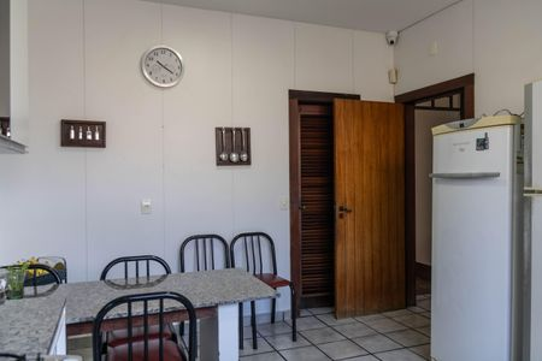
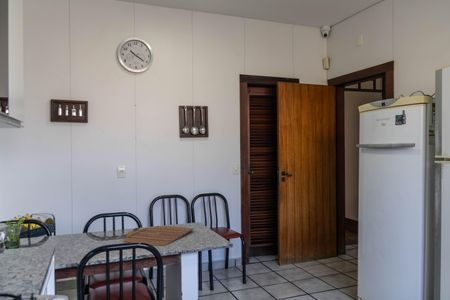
+ cutting board (153, 233)
